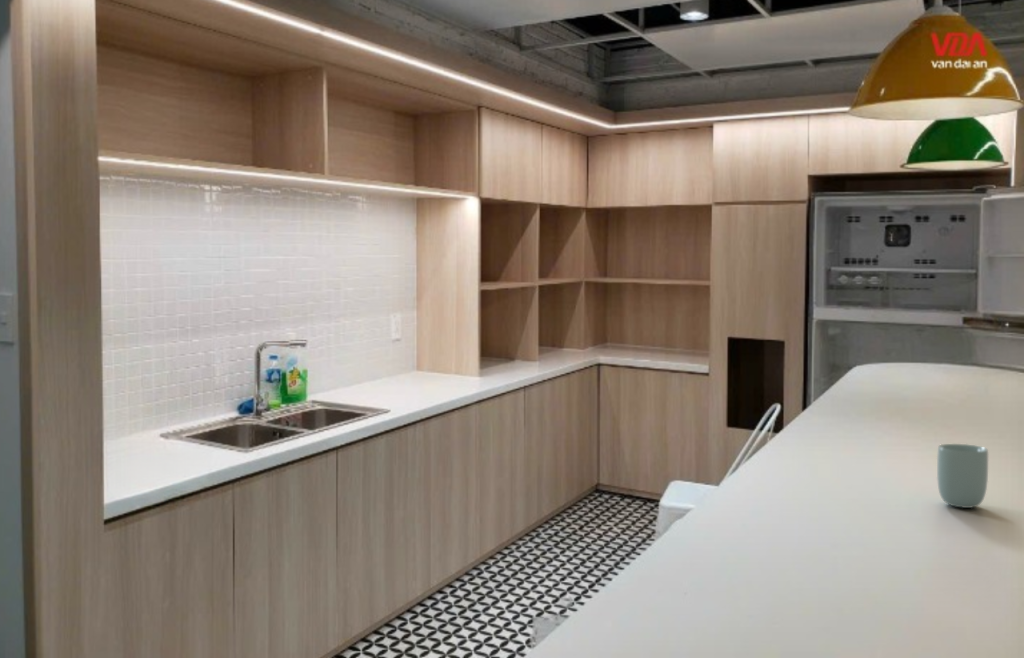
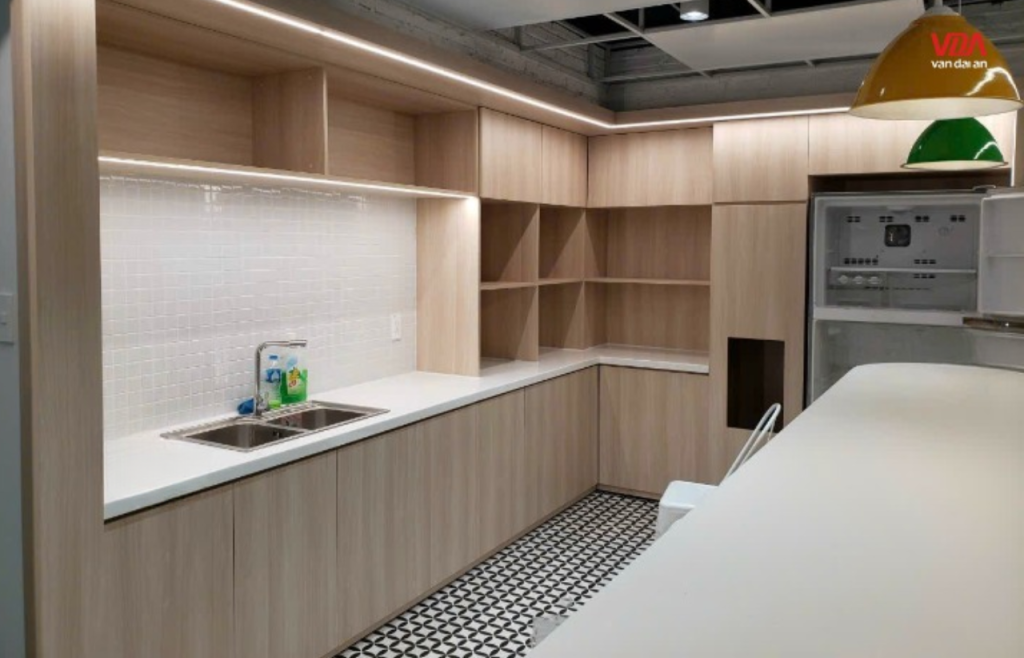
- cup (962, 476)
